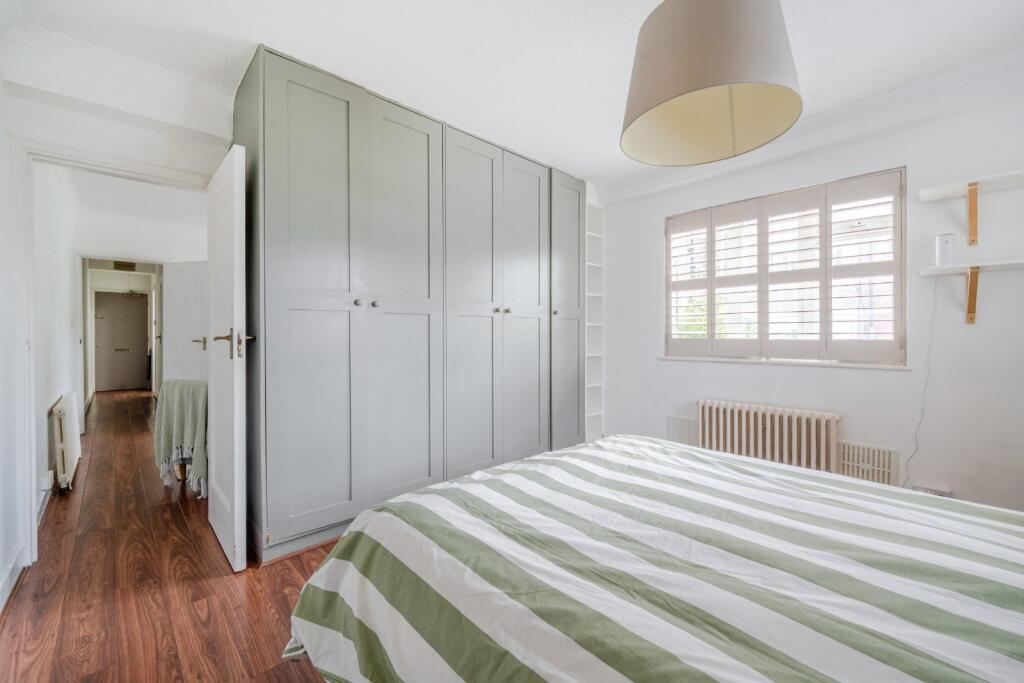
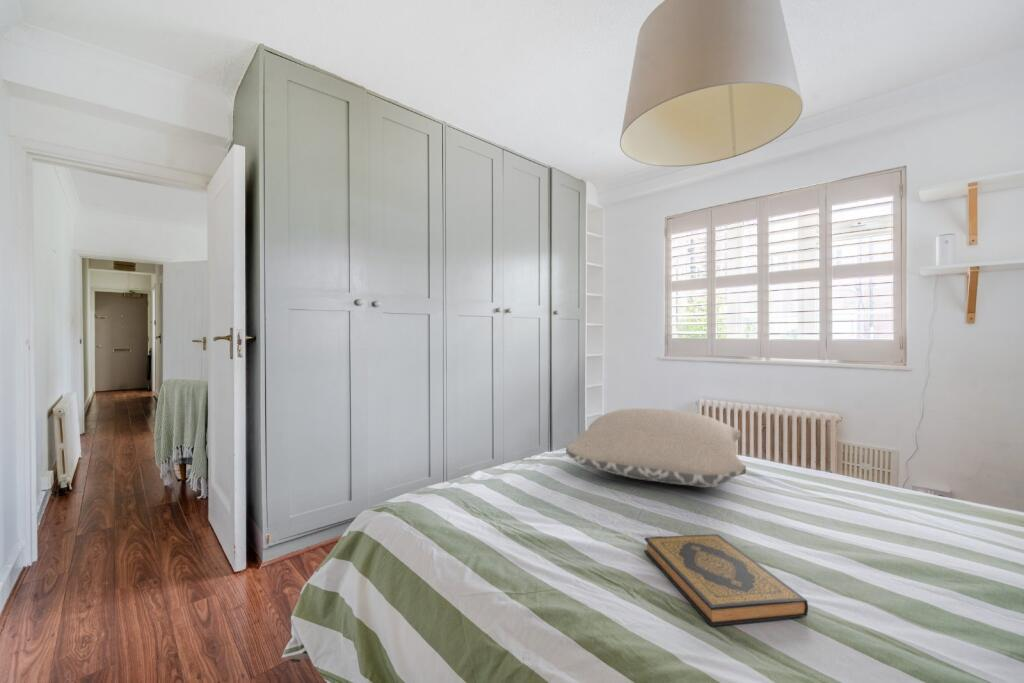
+ pillow (659, 440)
+ hardback book (715, 572)
